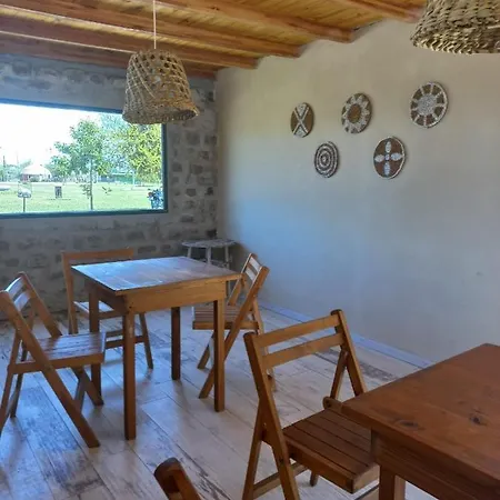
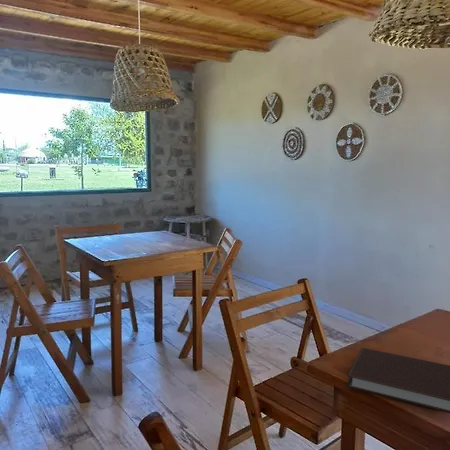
+ notebook (403, 376)
